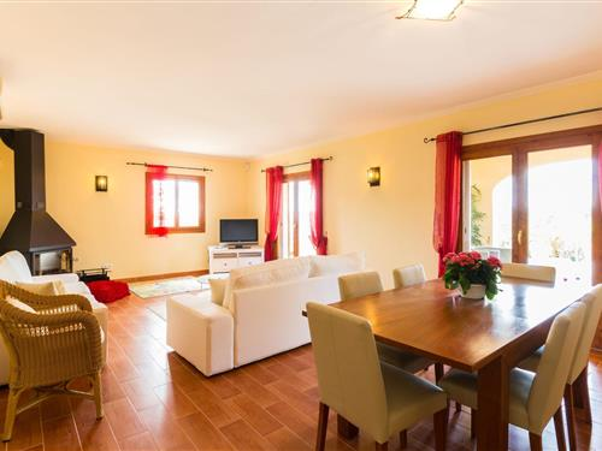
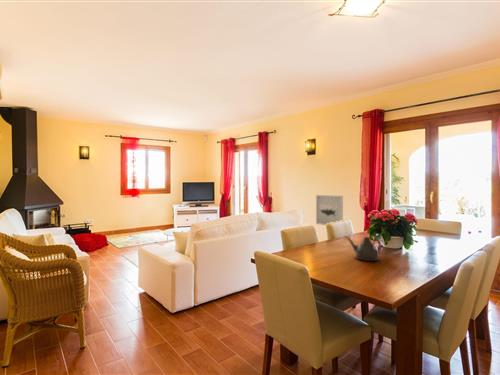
+ teapot (362, 247)
+ wall art (329, 210)
